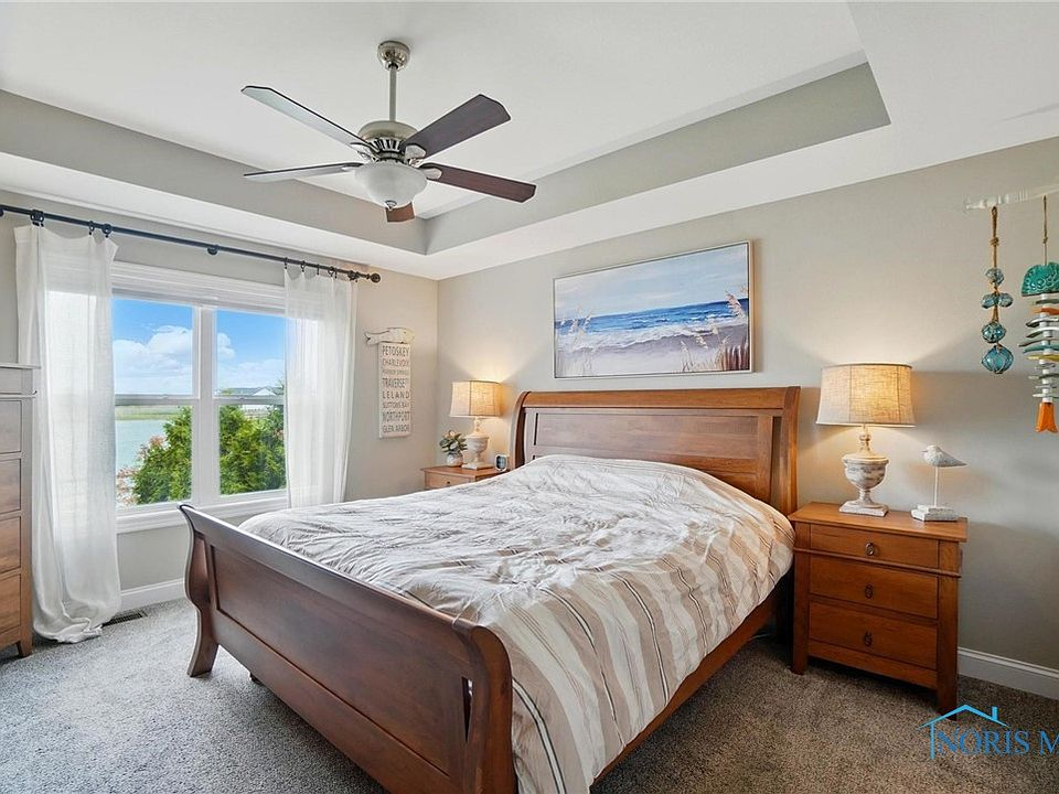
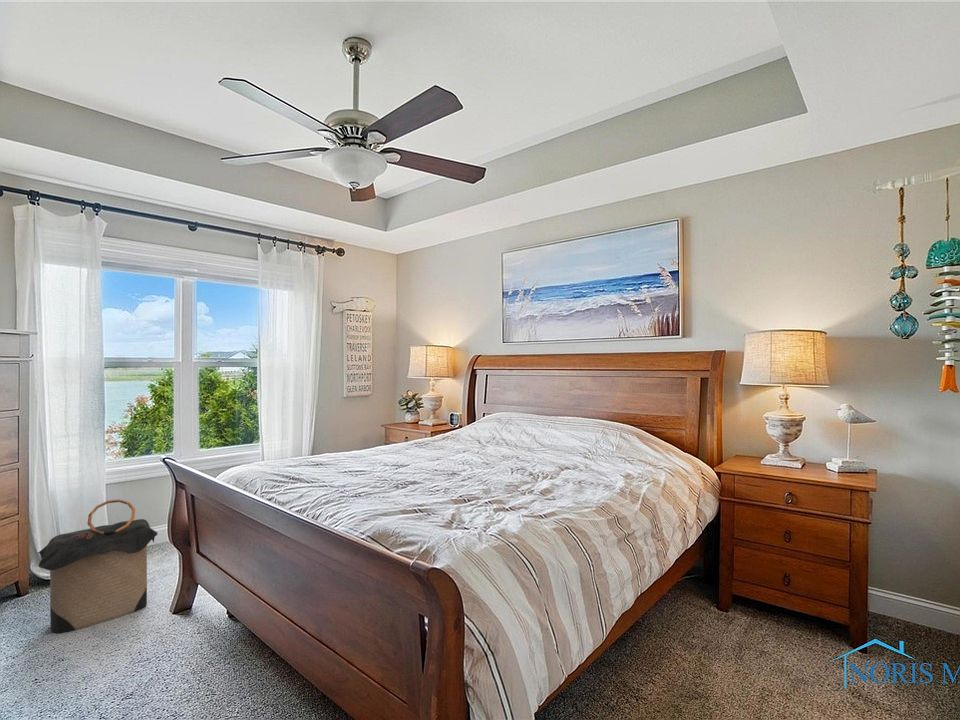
+ laundry hamper (99, 561)
